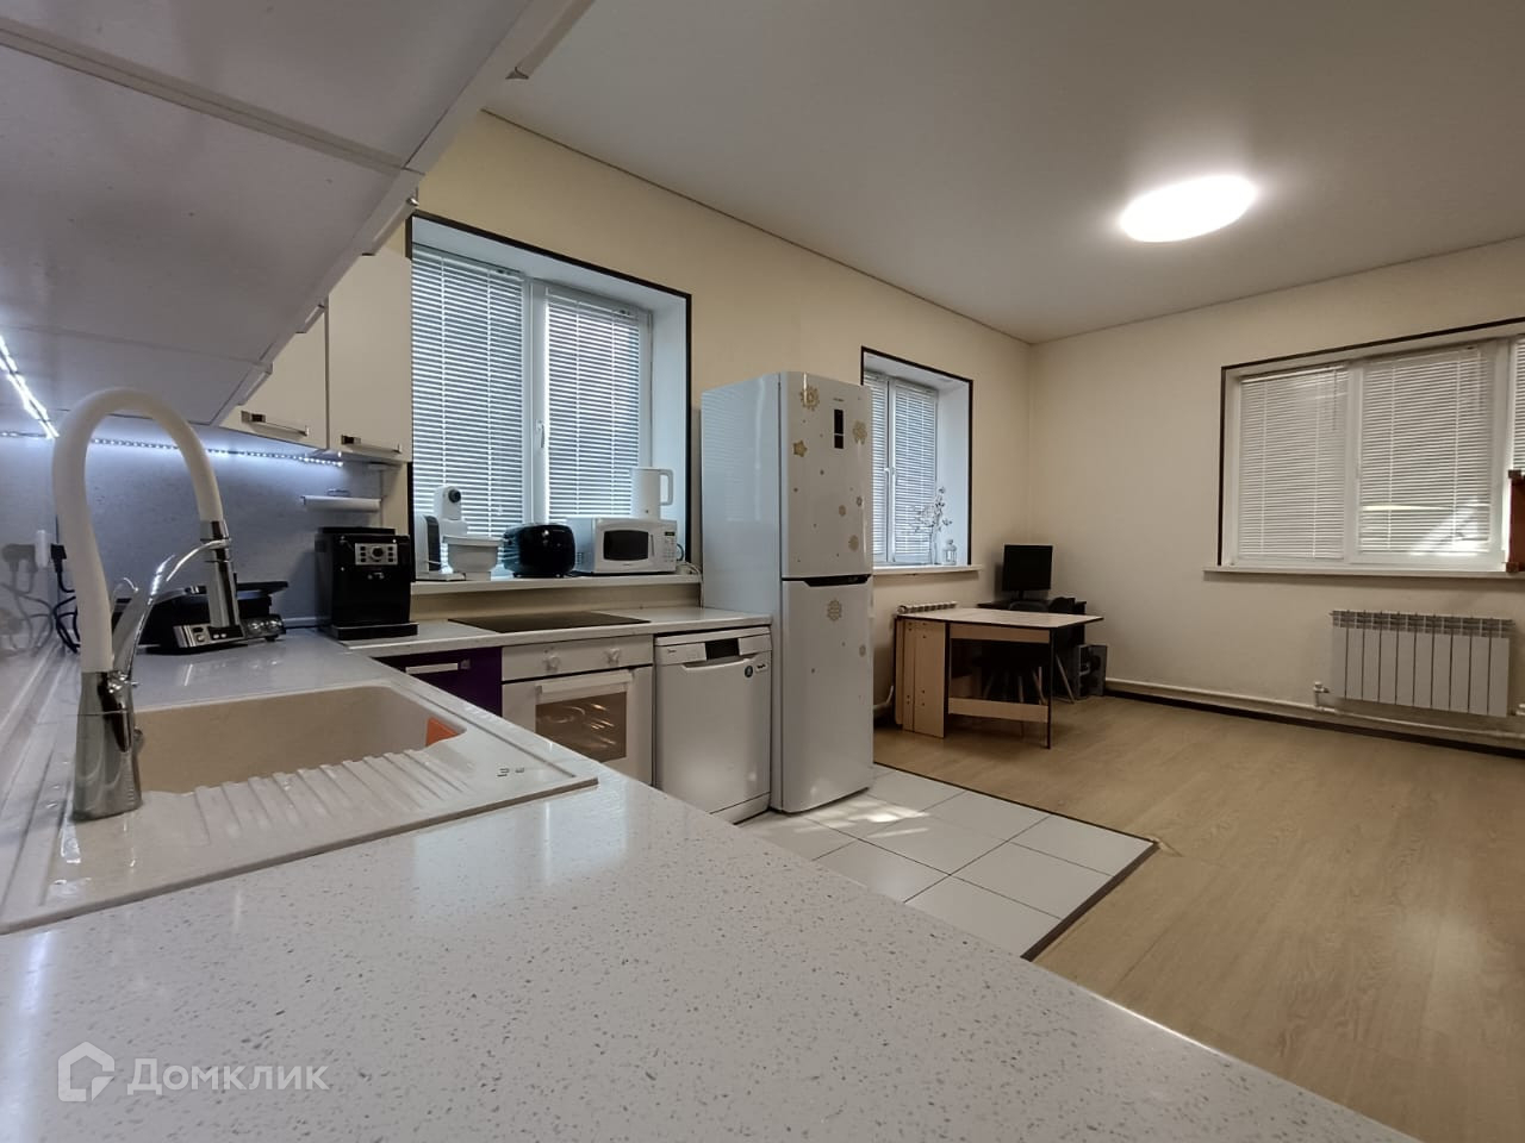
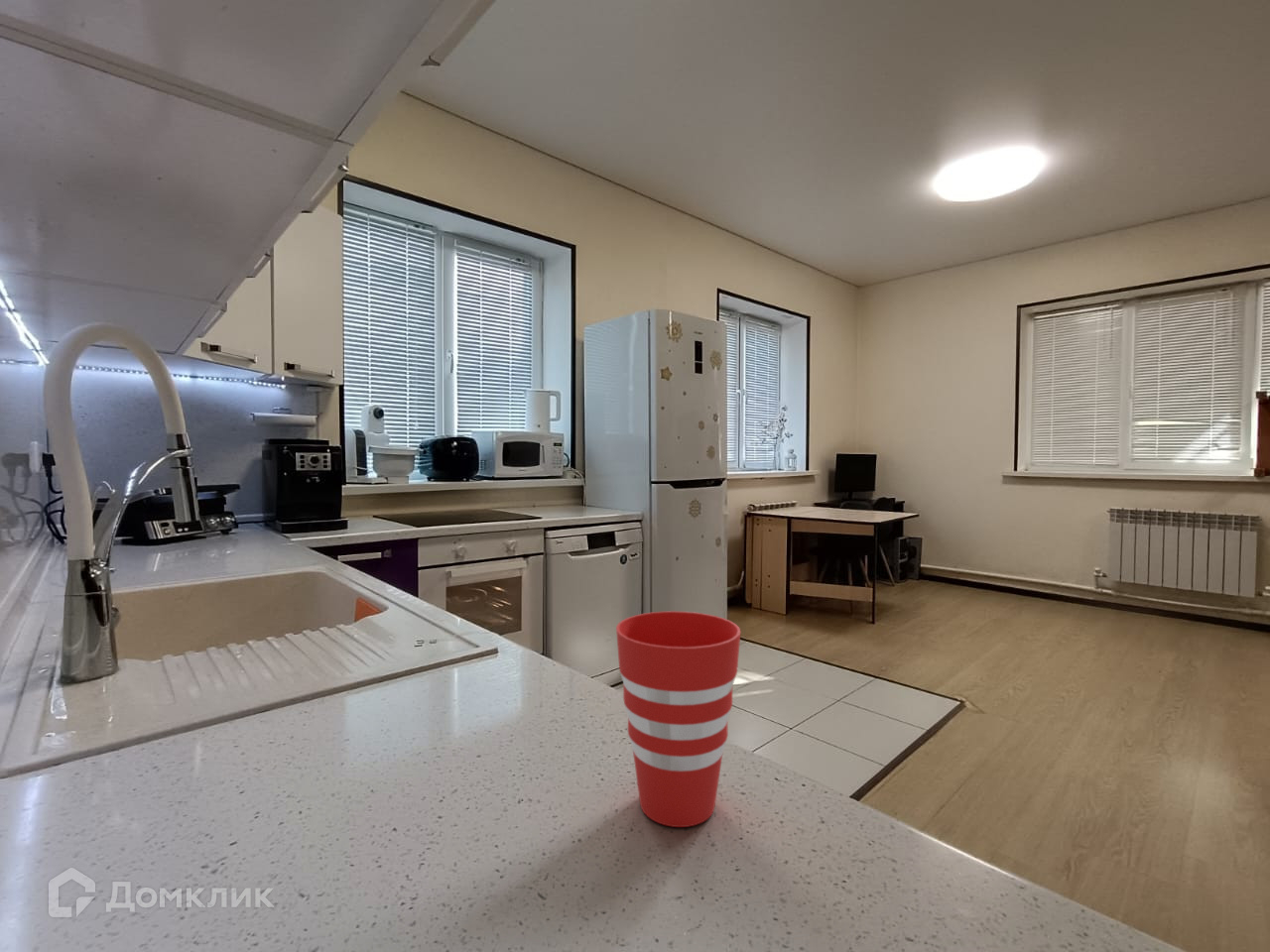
+ cup (677, 715)
